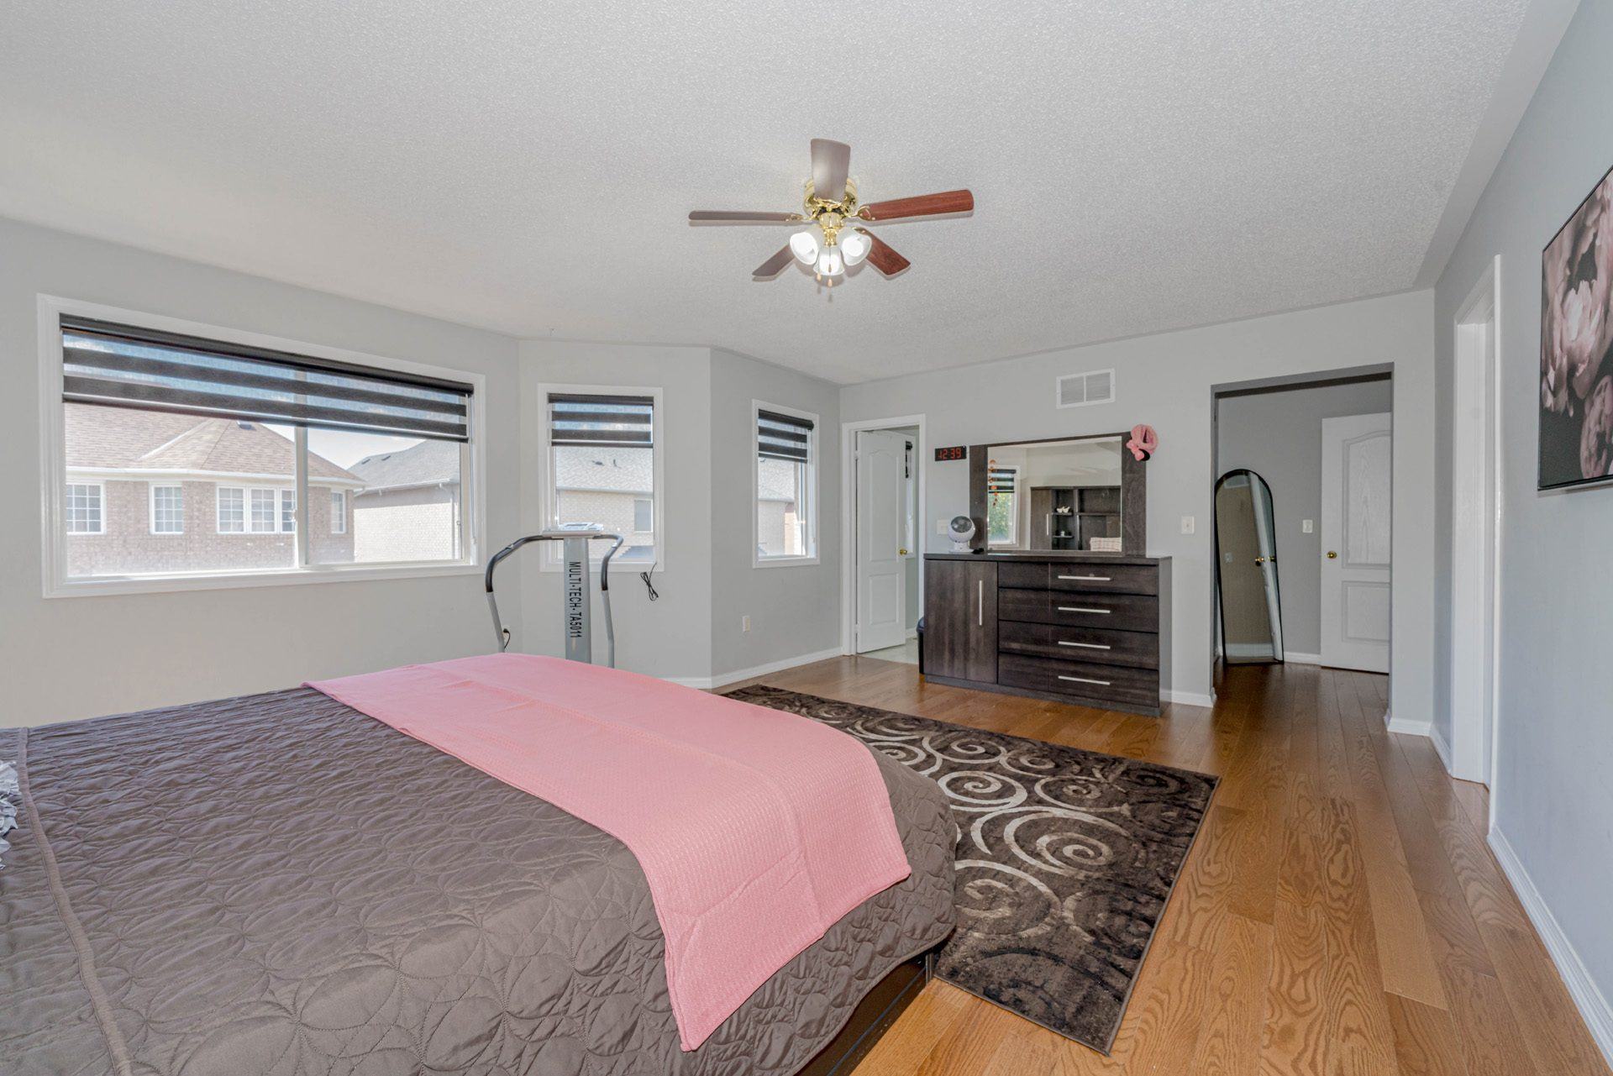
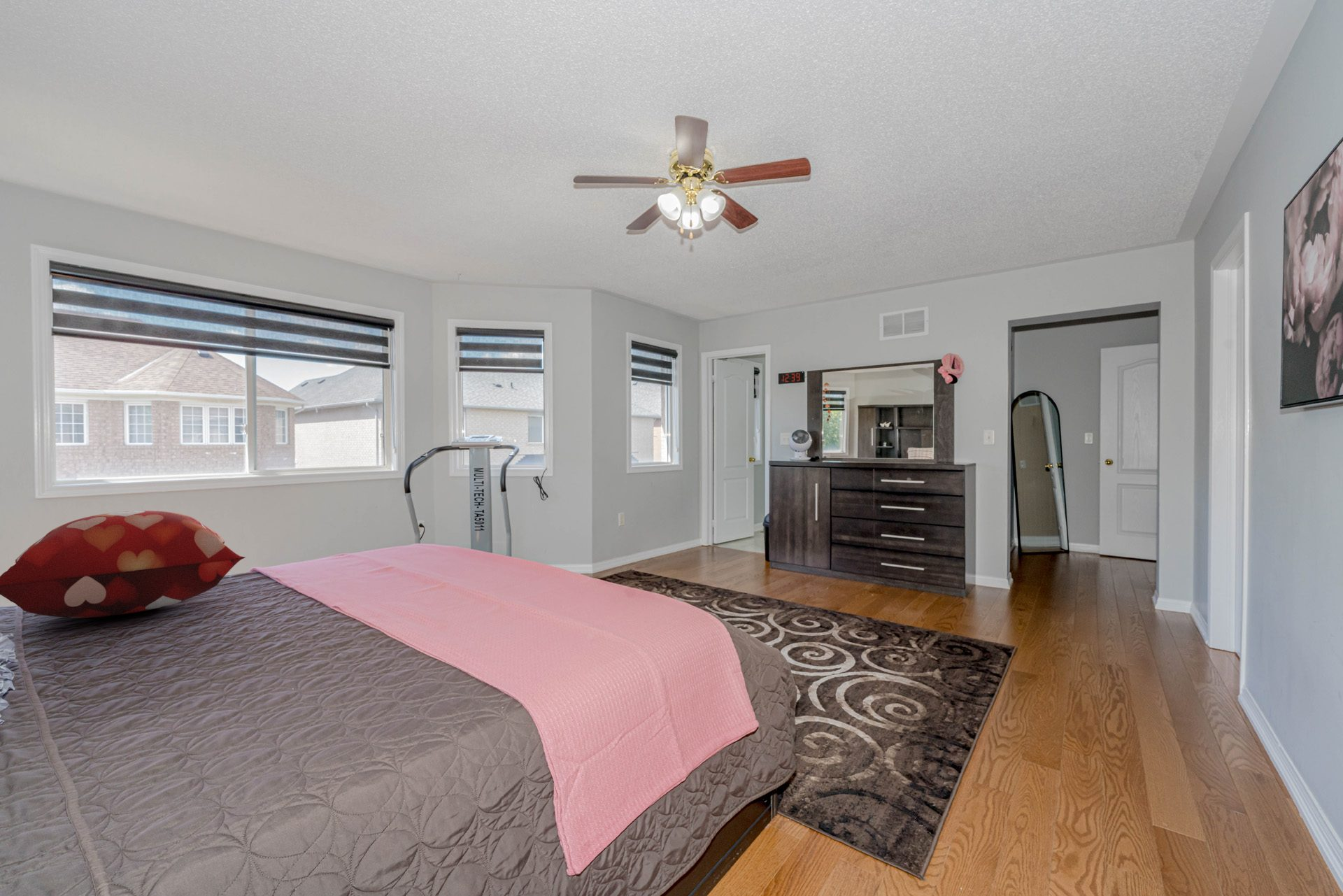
+ decorative pillow (132, 560)
